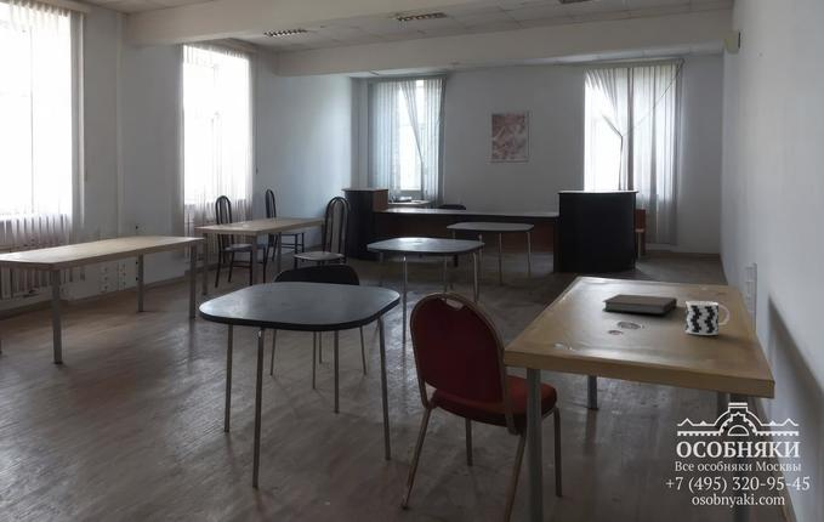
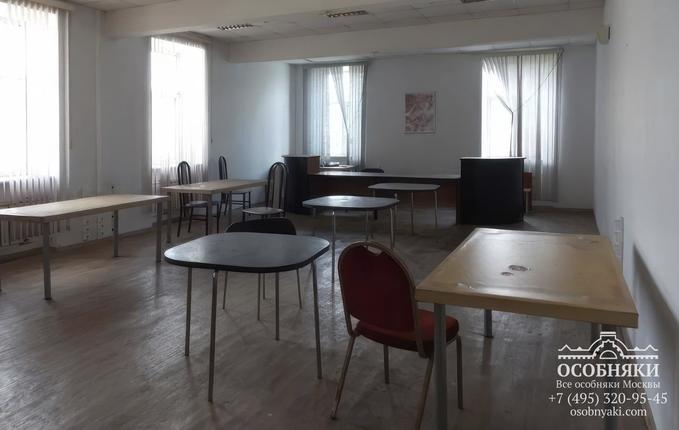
- cup (706, 317)
- notebook (640, 303)
